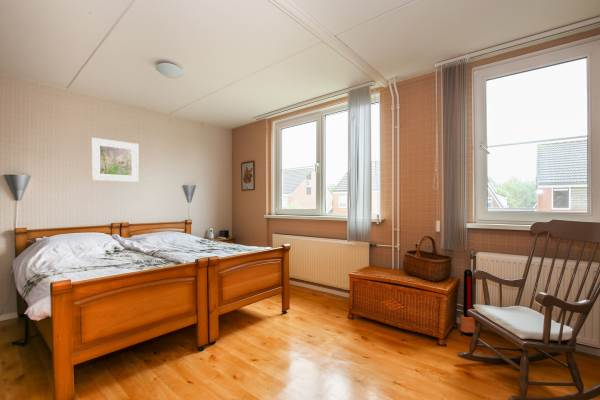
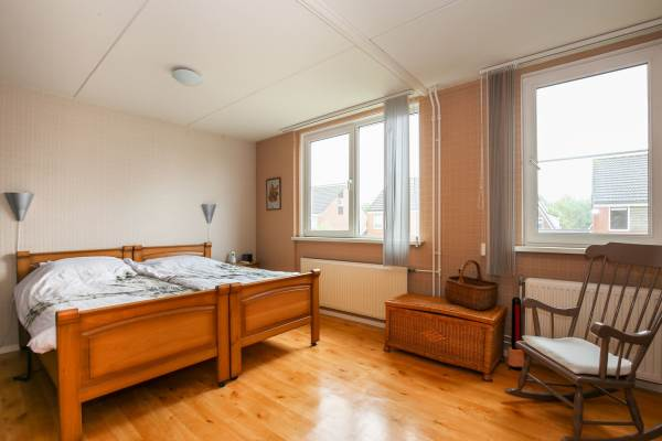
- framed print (116, 161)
